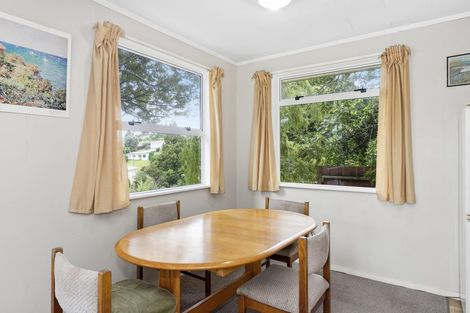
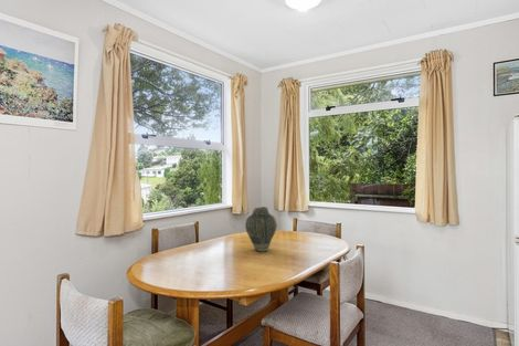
+ vase (261, 228)
